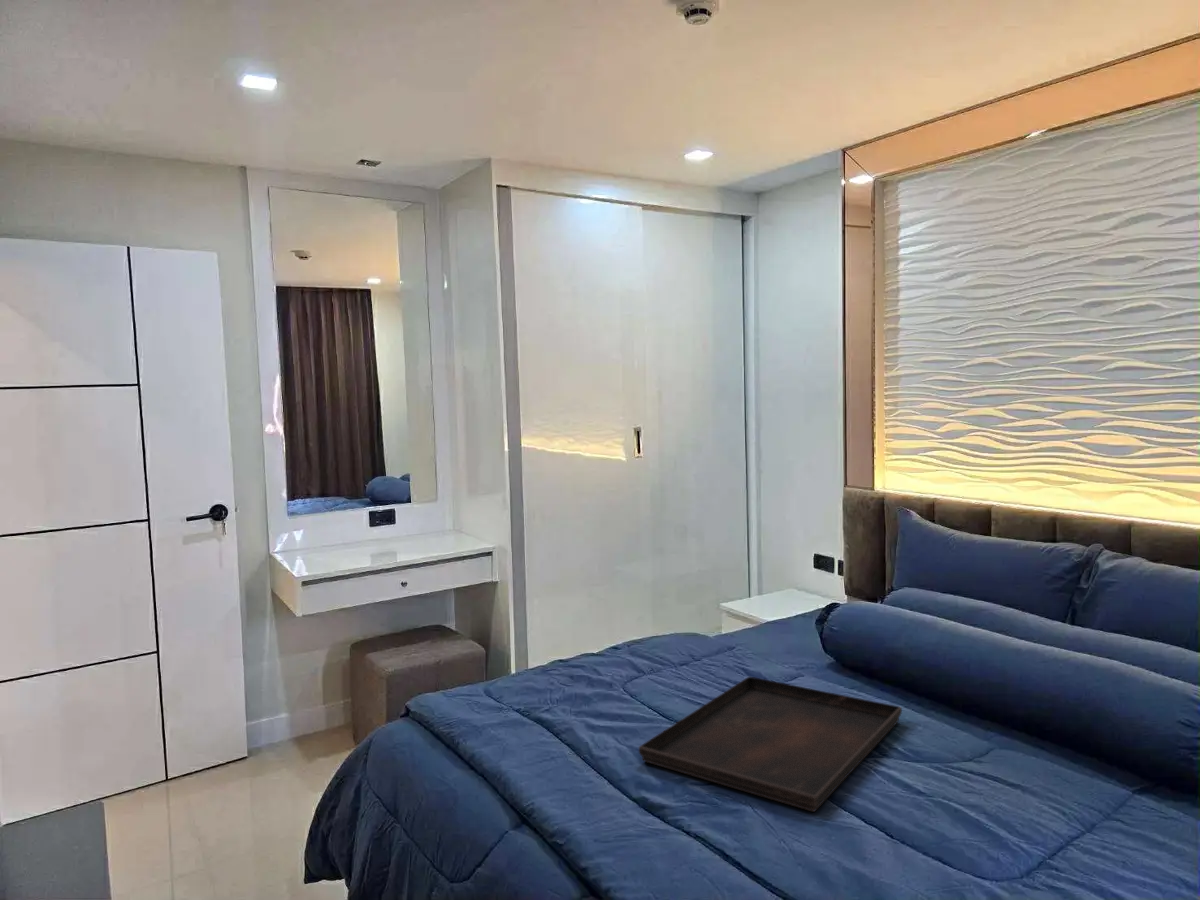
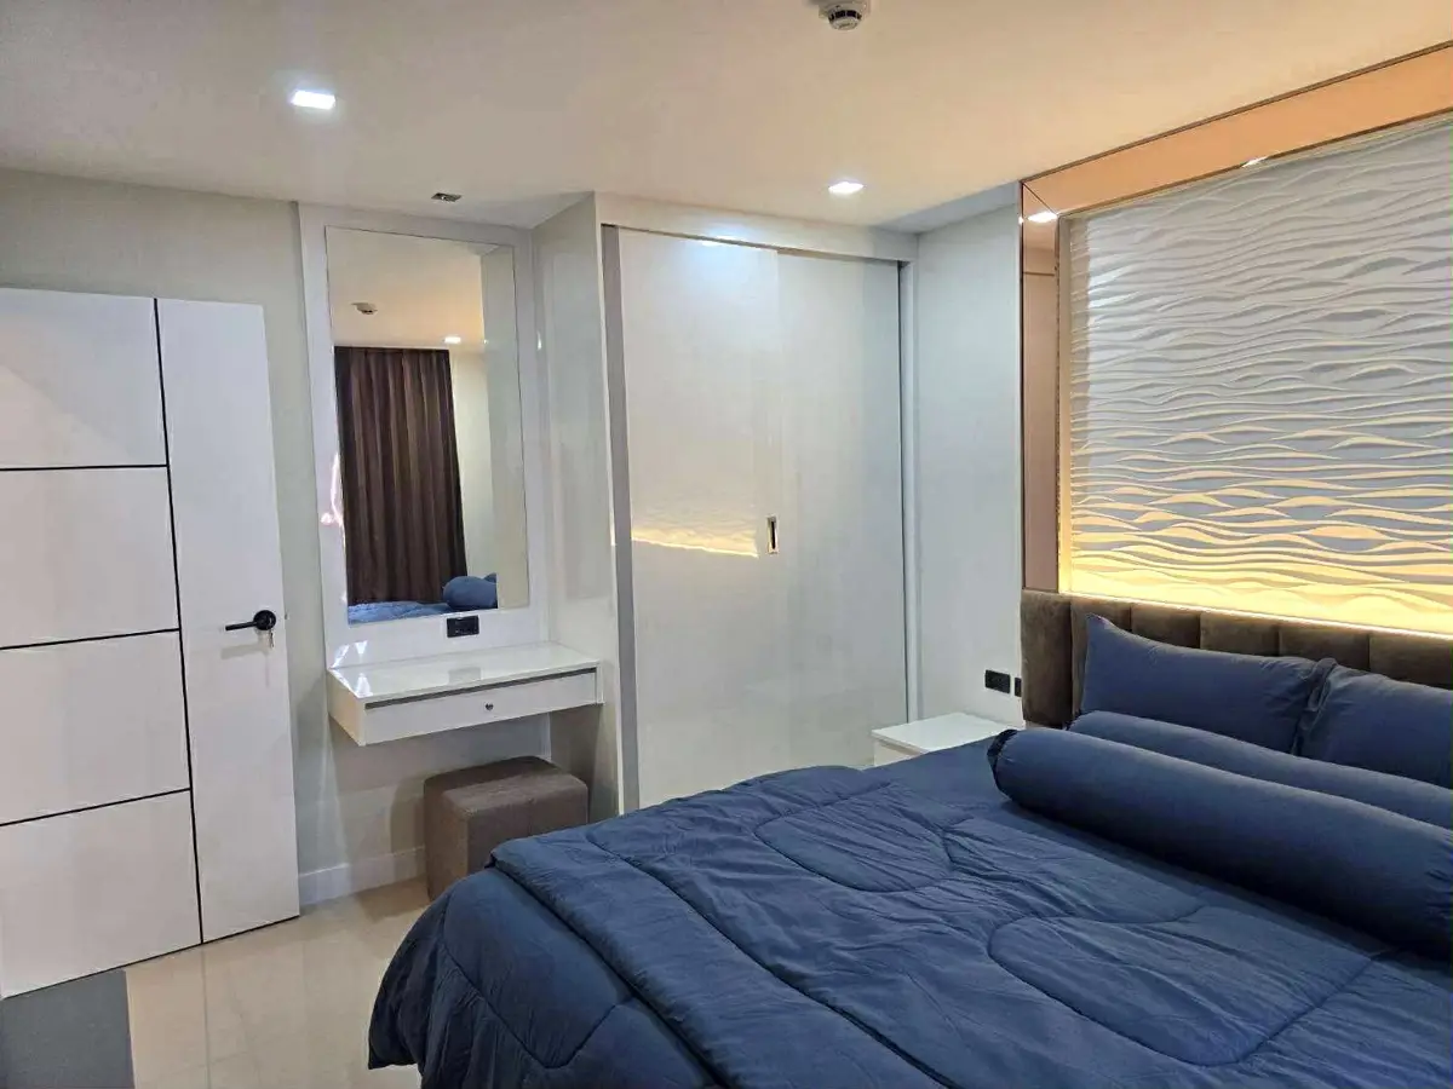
- serving tray (776, 733)
